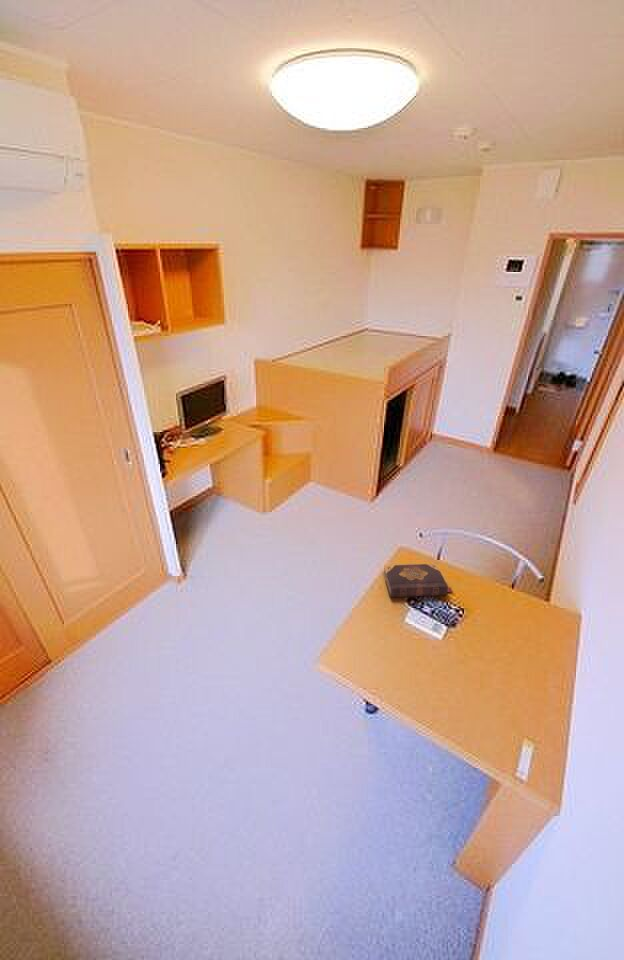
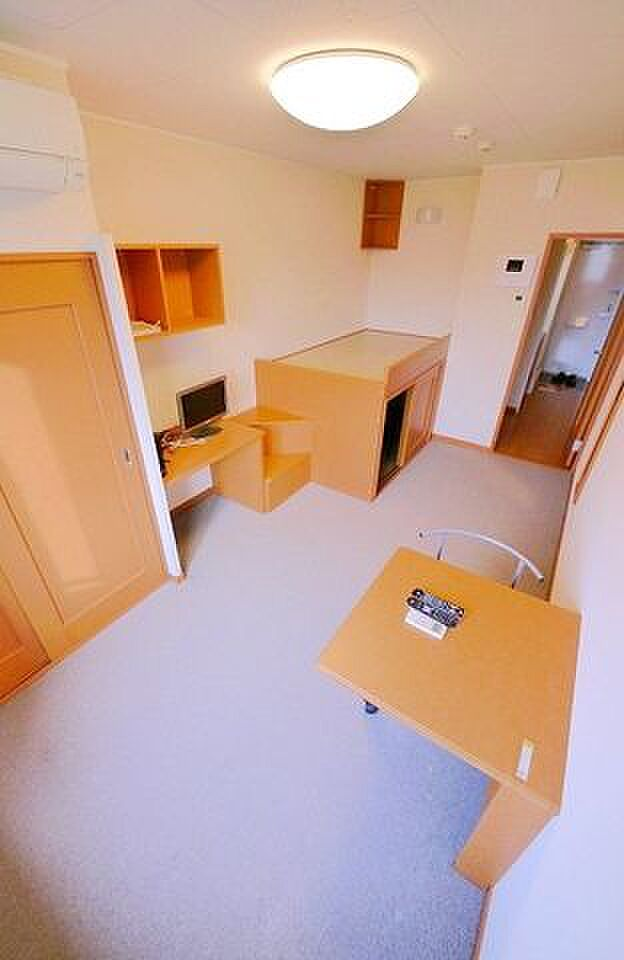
- book (418, 580)
